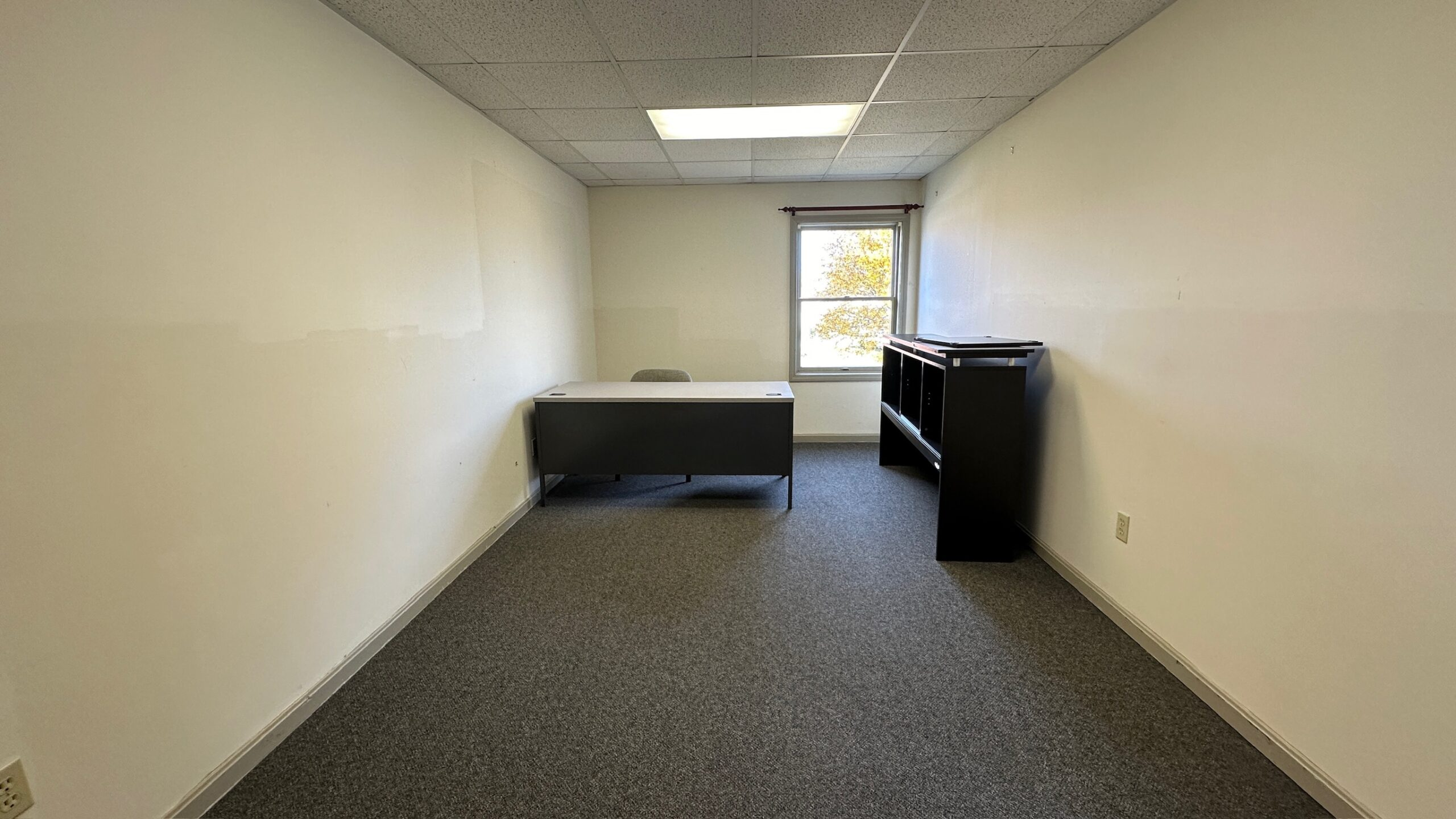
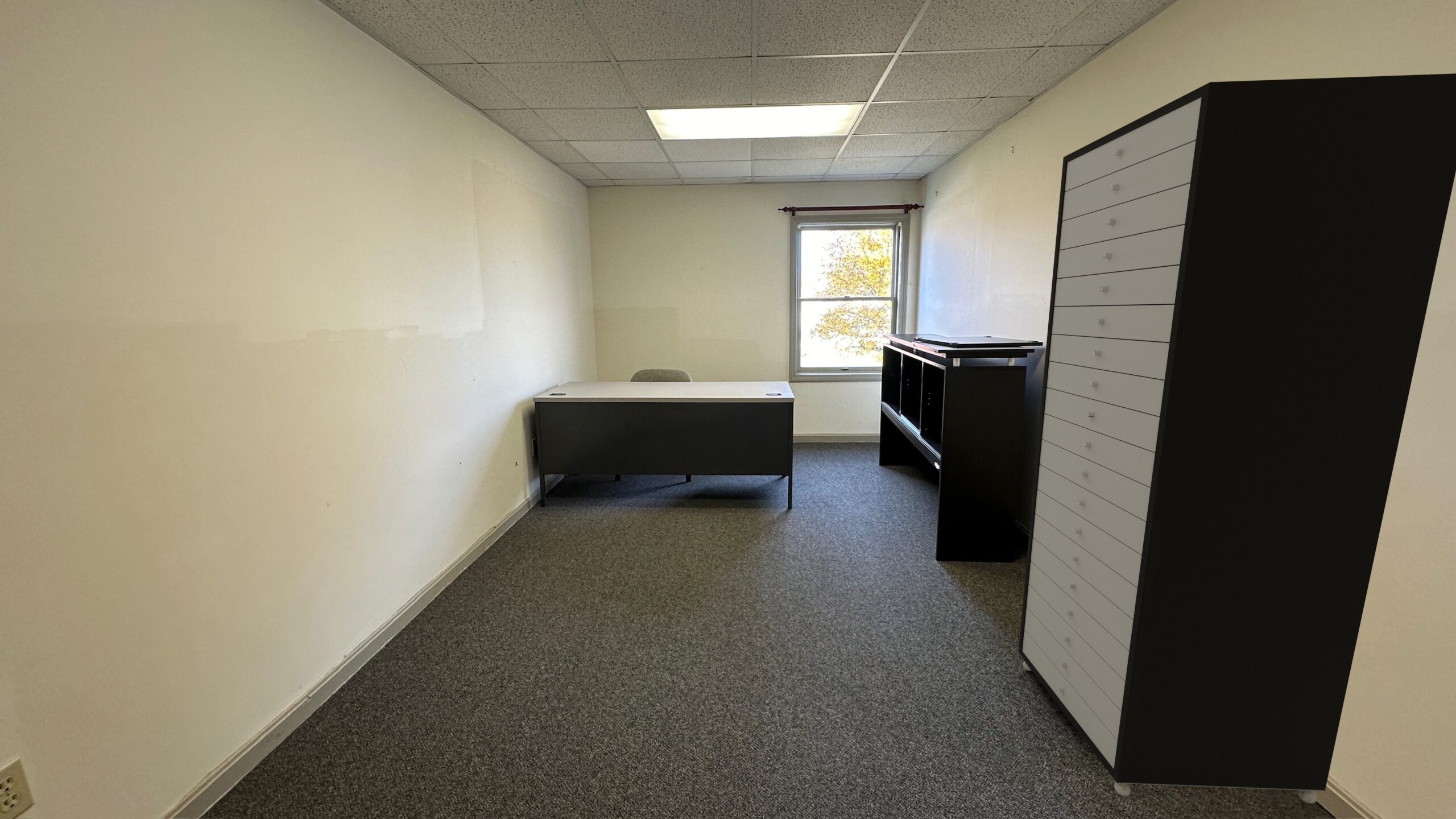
+ storage cabinet (1179, 454)
